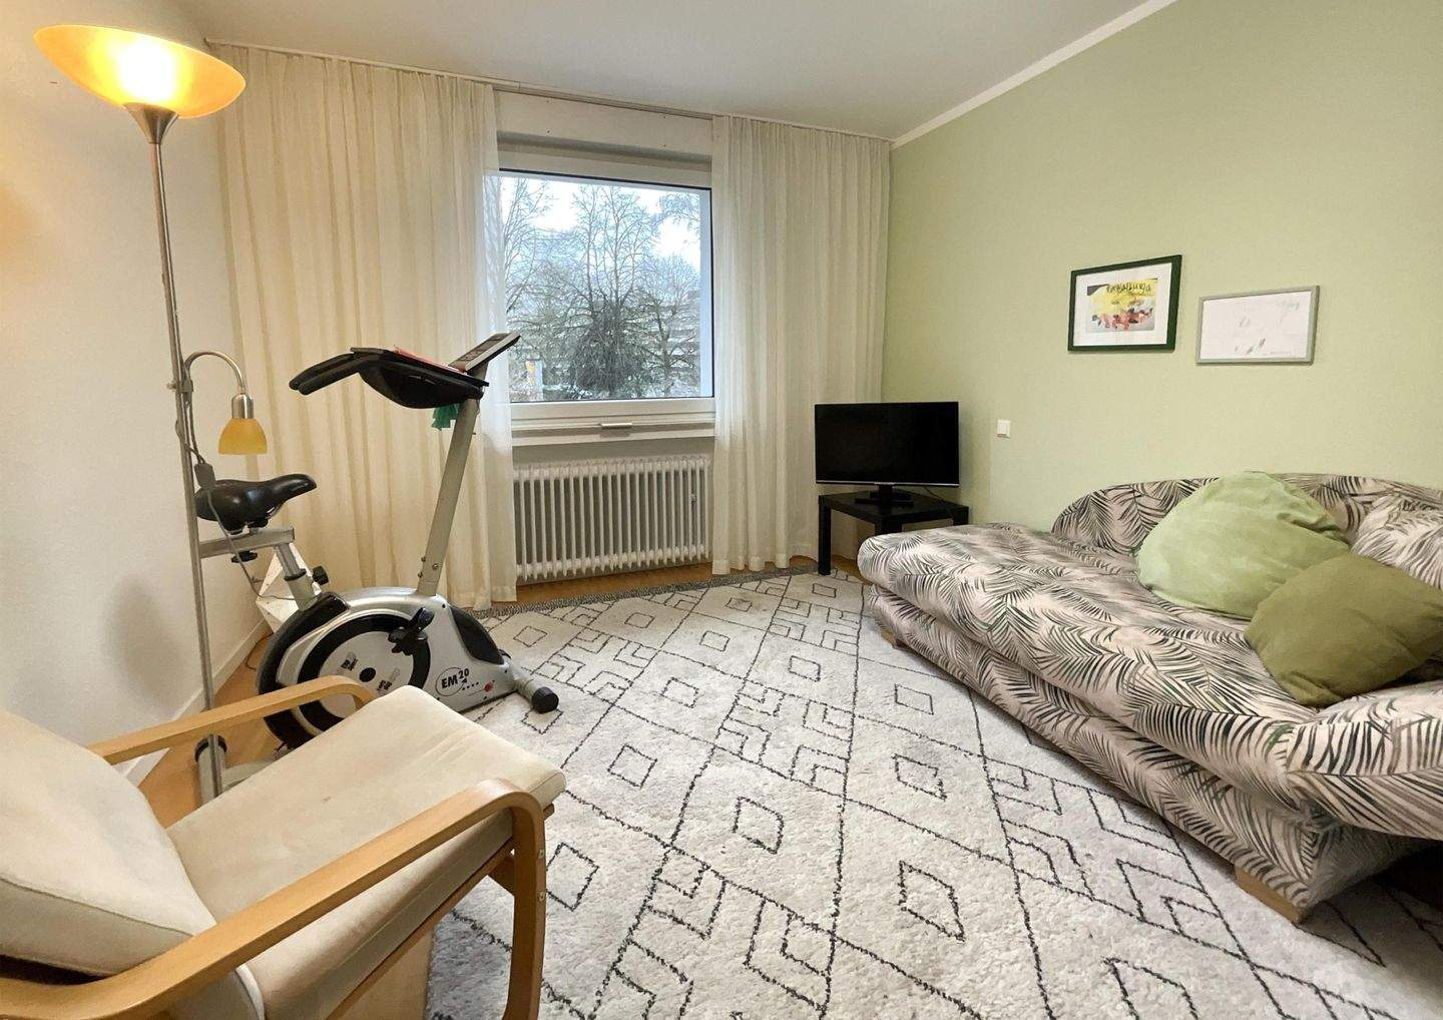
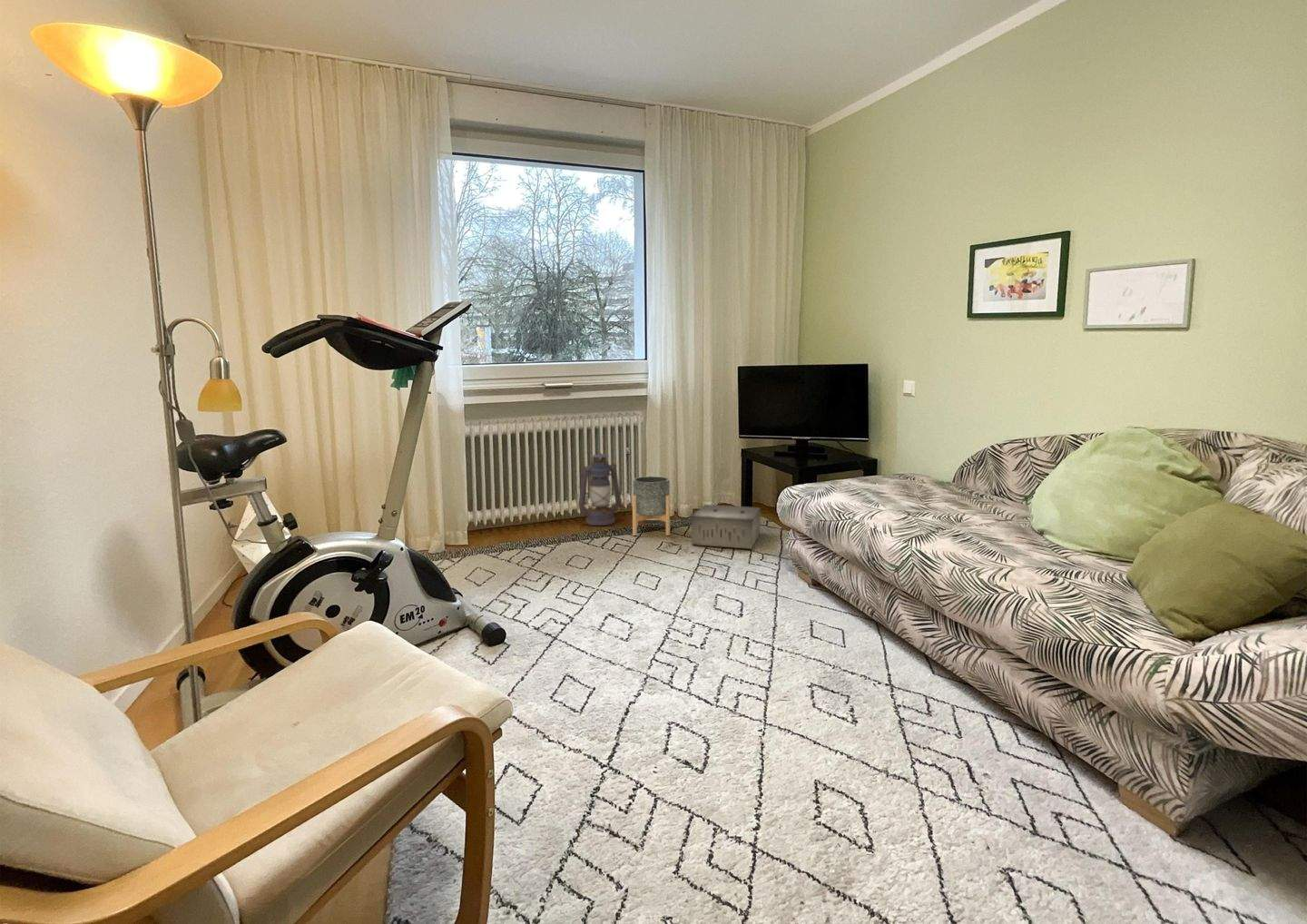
+ planter (651, 505)
+ lantern (599, 487)
+ speaker (726, 525)
